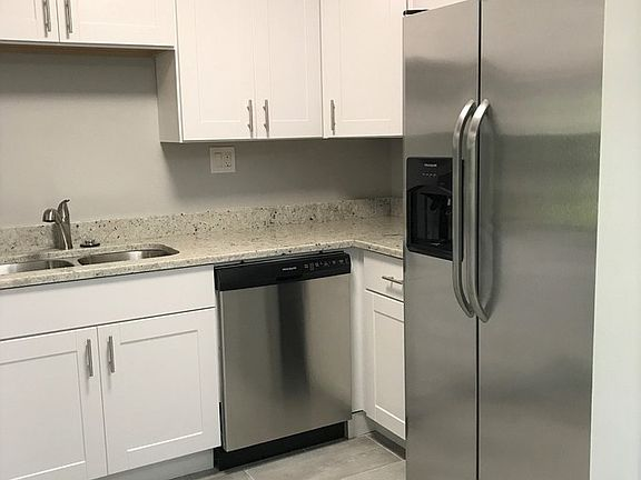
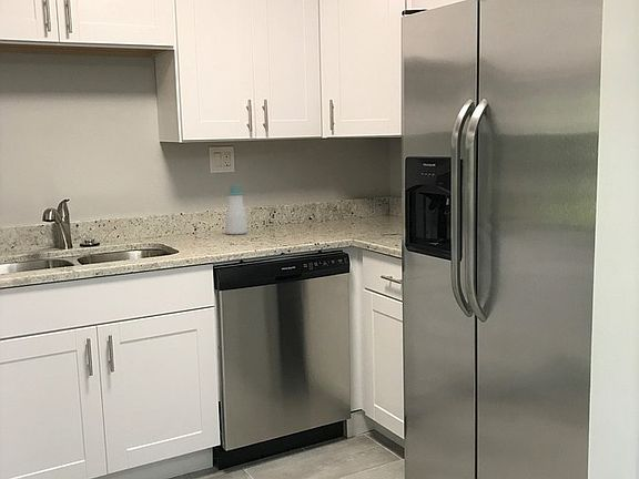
+ soap bottle (235, 208)
